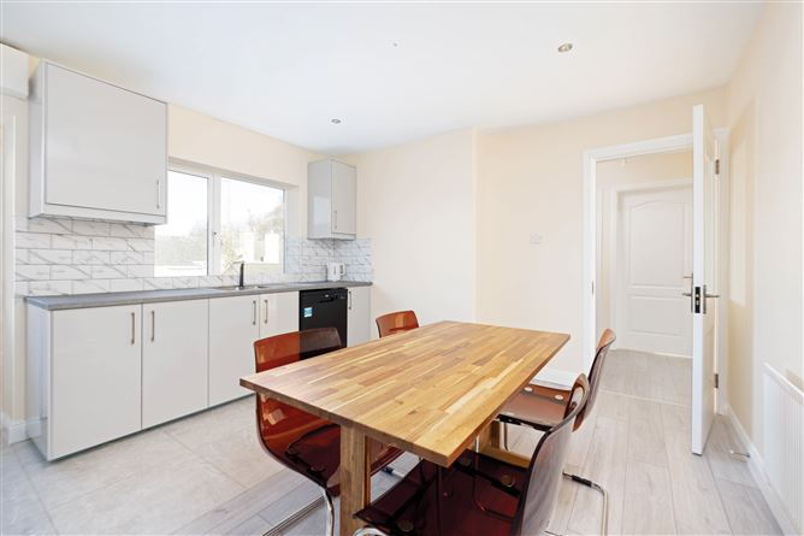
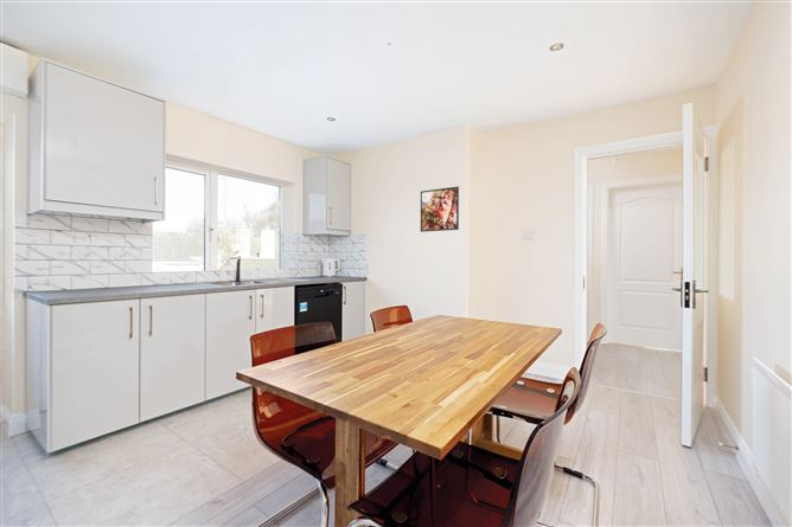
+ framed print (439, 210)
